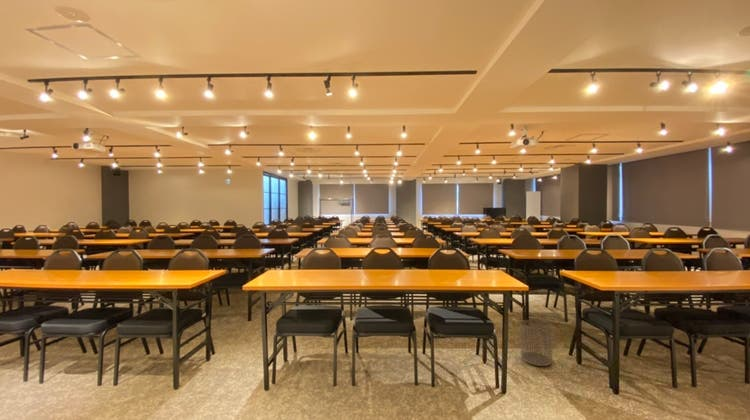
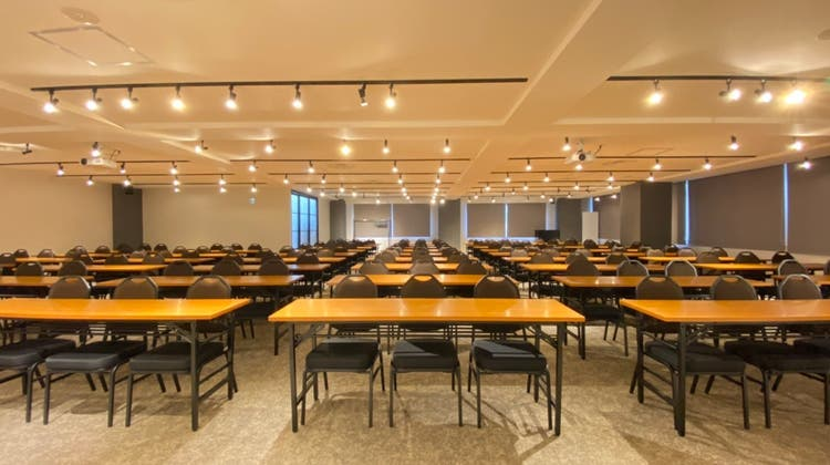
- waste bin (536, 342)
